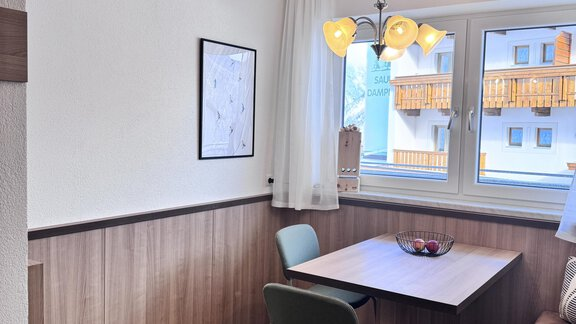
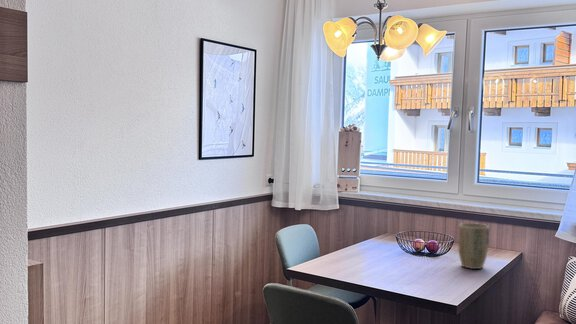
+ plant pot (473, 245)
